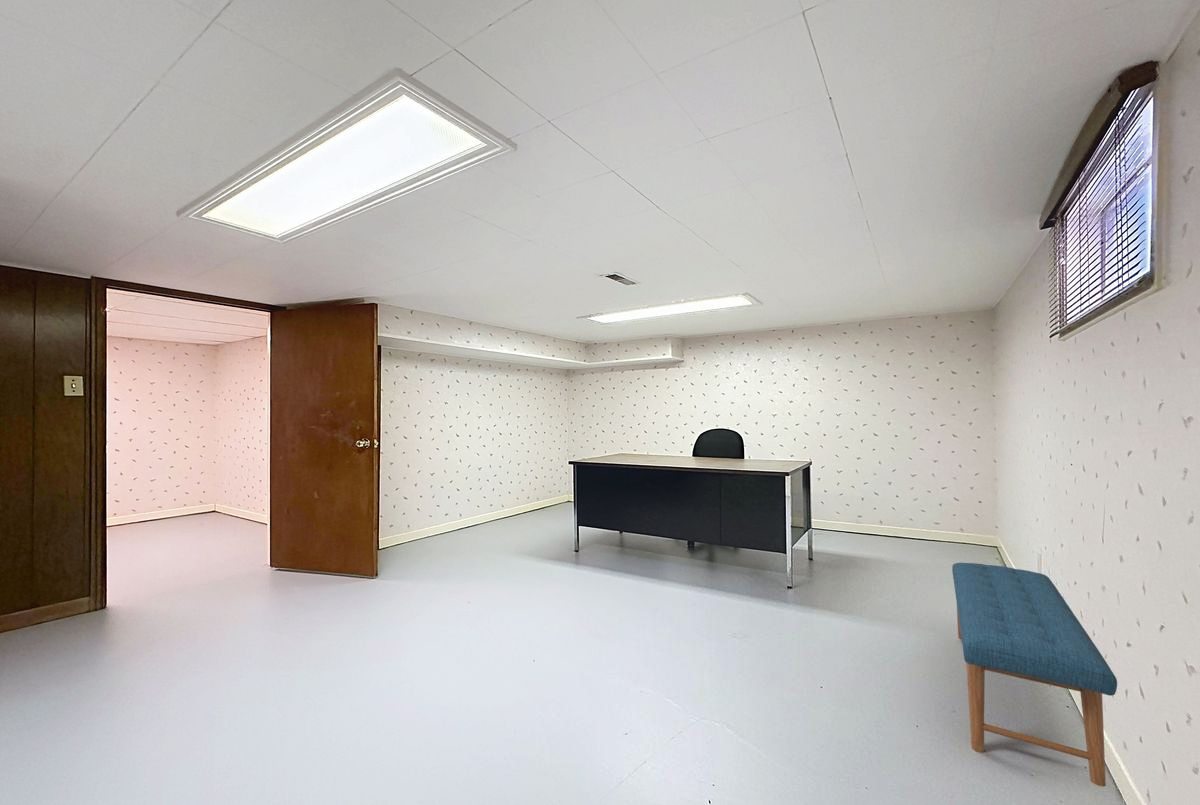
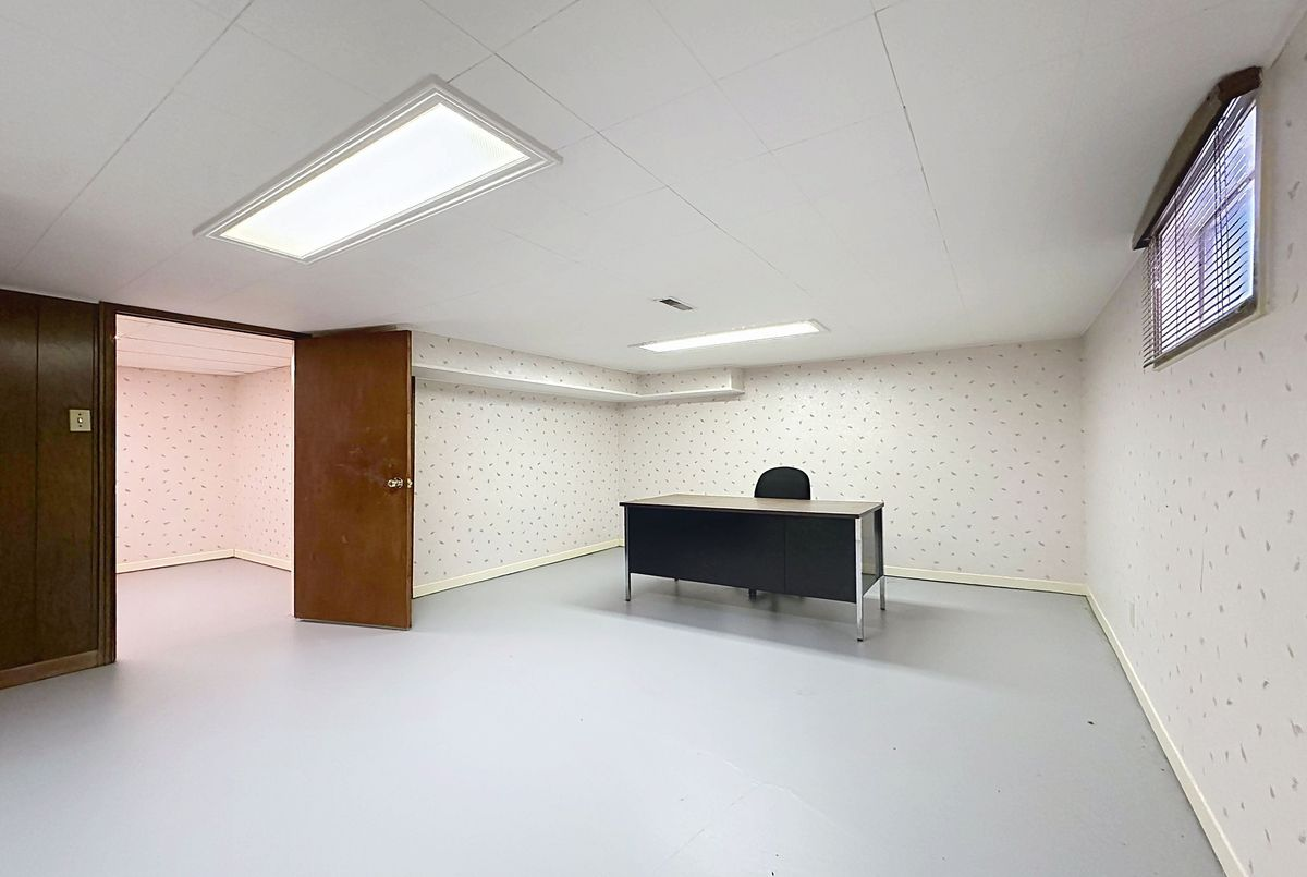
- bench (1013, 645)
